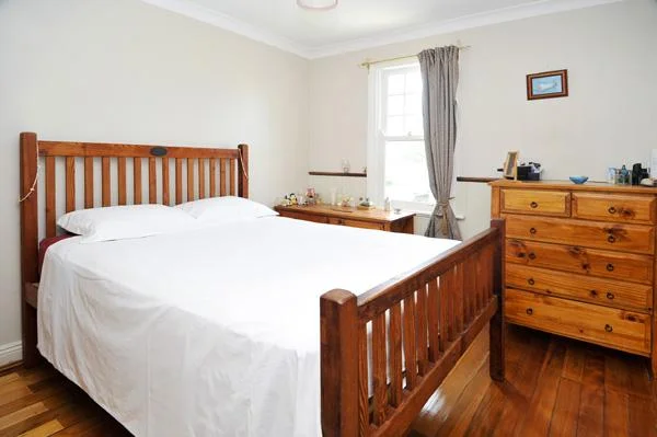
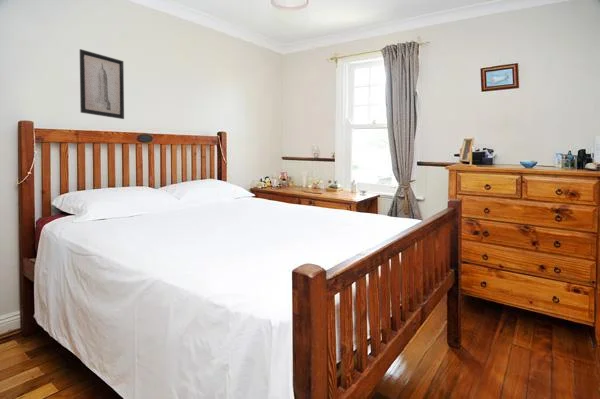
+ wall art (102, 85)
